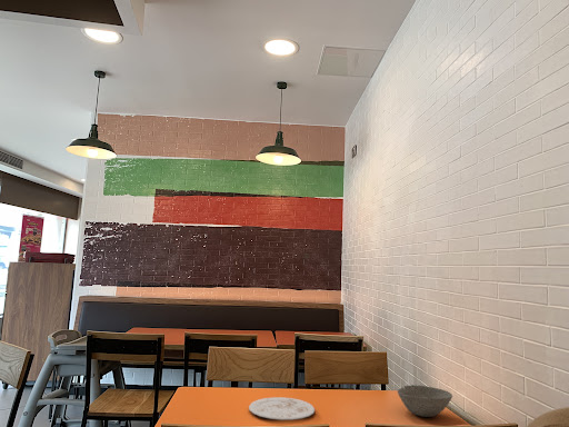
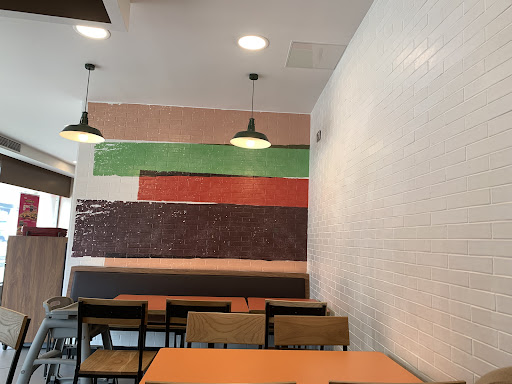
- bowl (423, 403)
- plate (281, 408)
